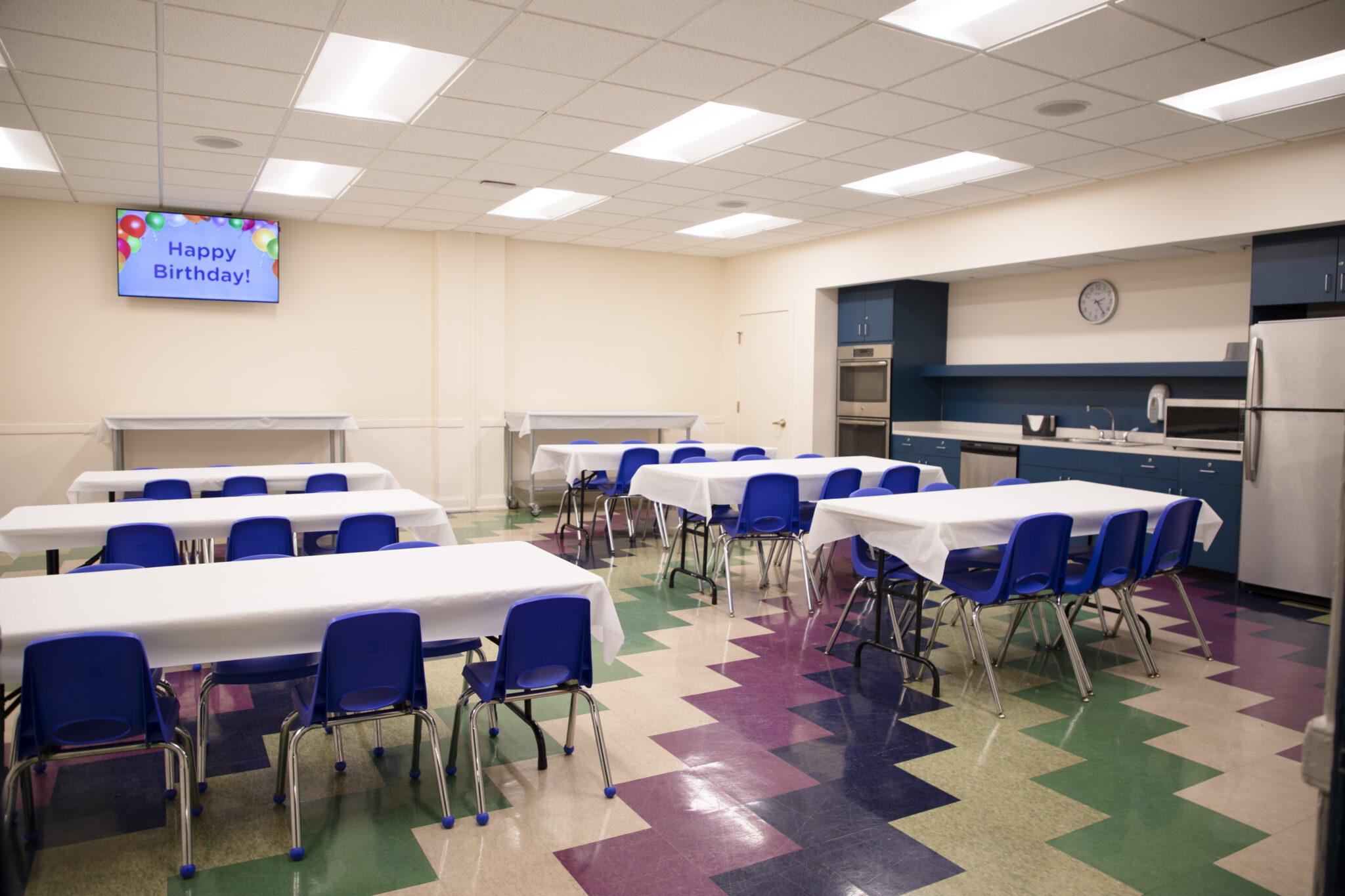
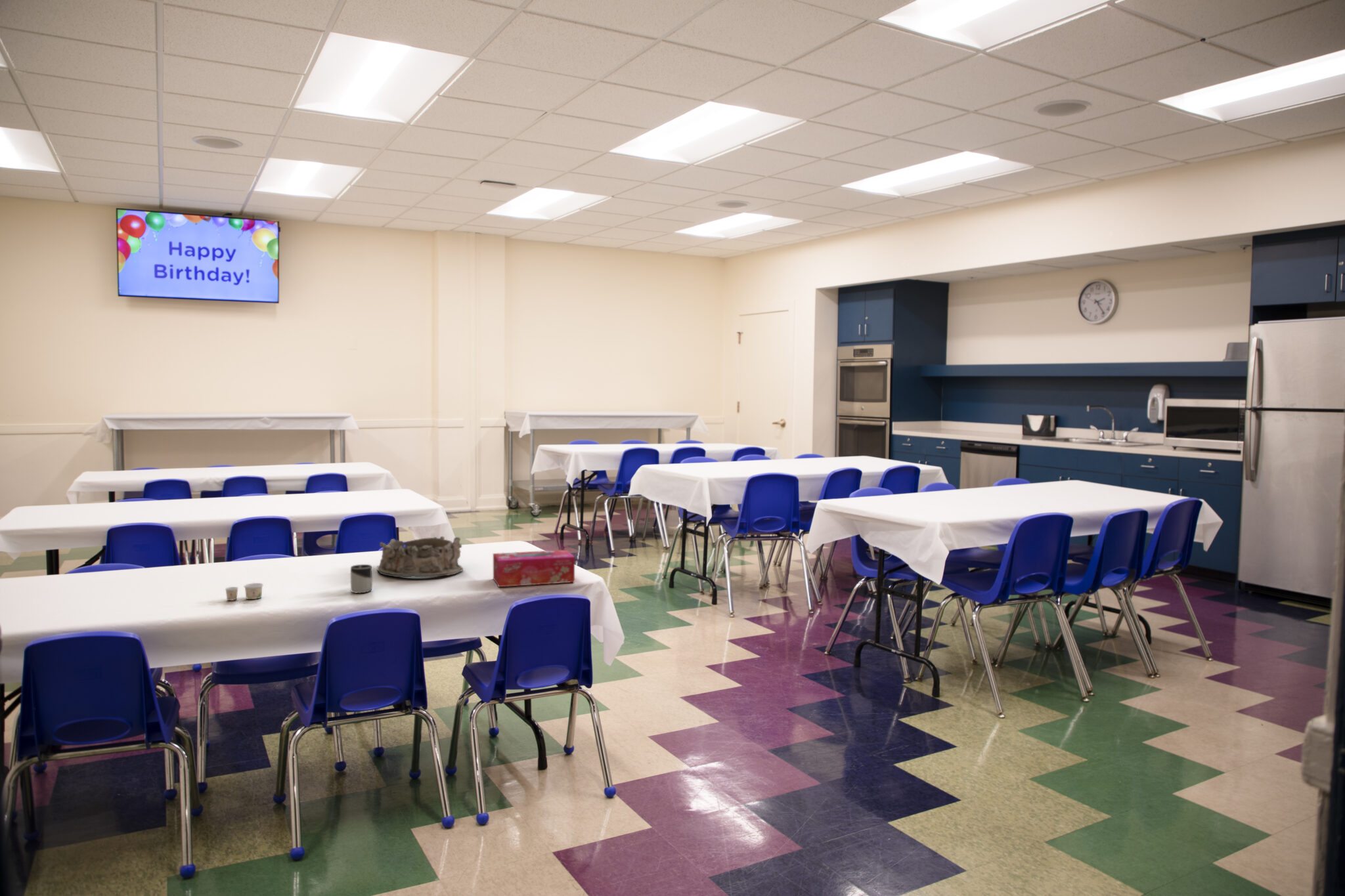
+ paper cup (246, 591)
+ tissue box (533, 567)
+ cup (362, 578)
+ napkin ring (420, 555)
